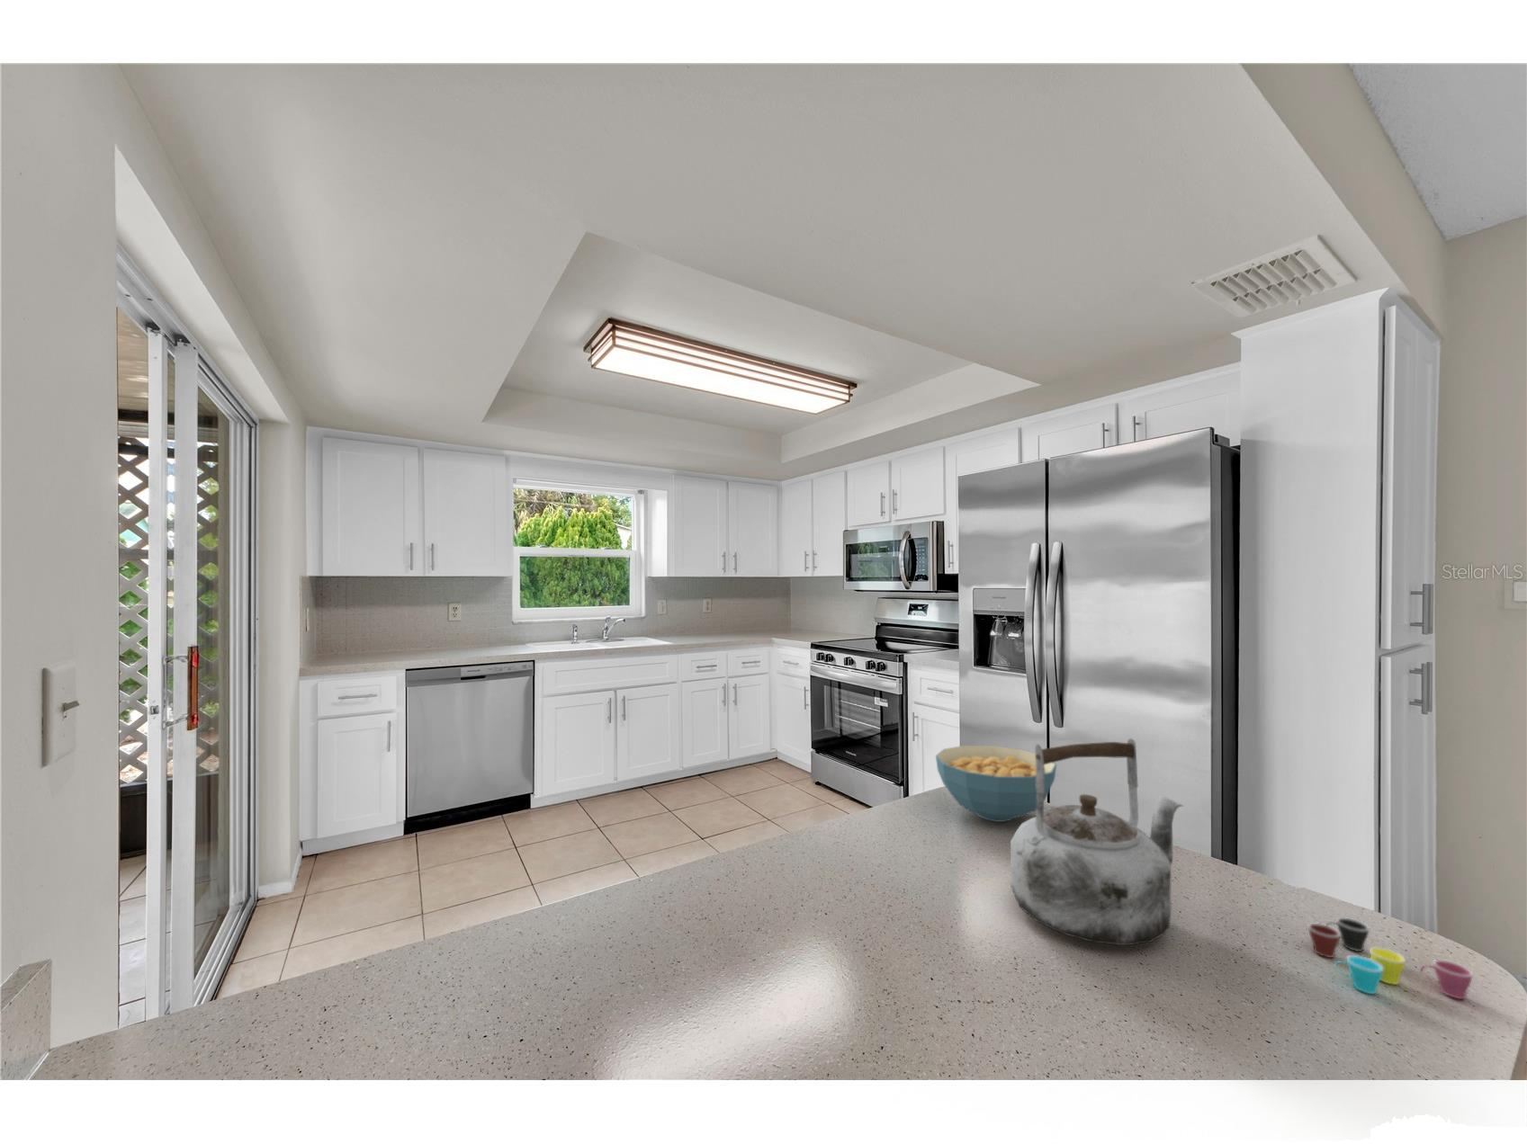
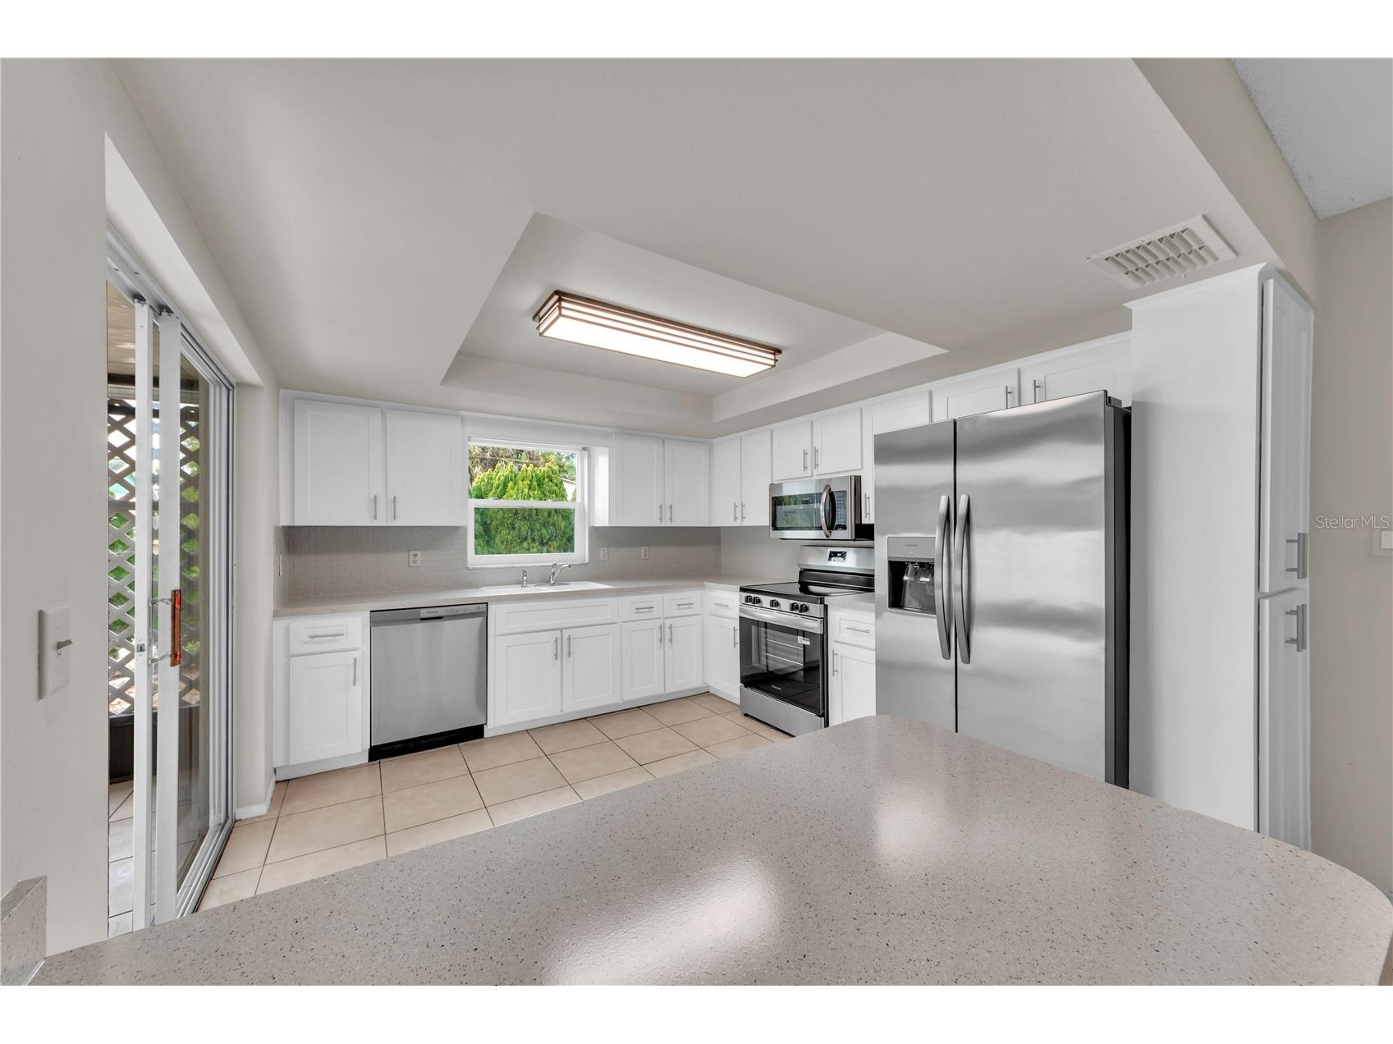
- kettle (1104, 827)
- cereal bowl (994, 787)
- cup (1379, 957)
